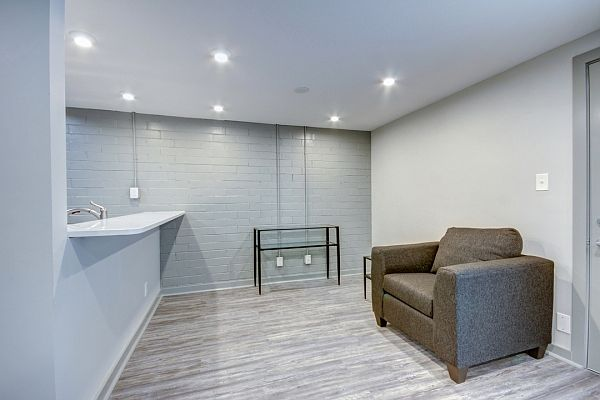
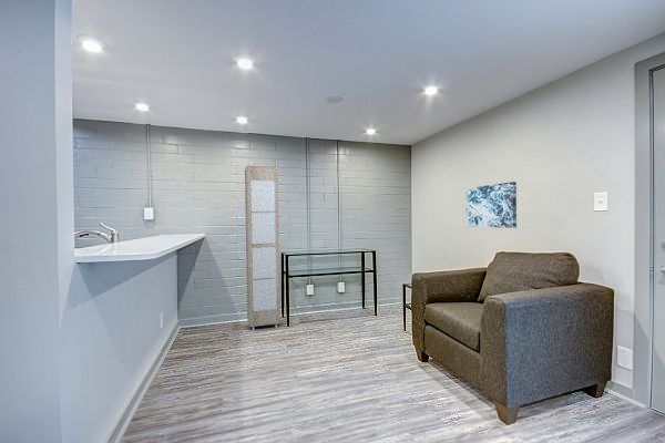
+ cabinet (262, 246)
+ wall art (489, 206)
